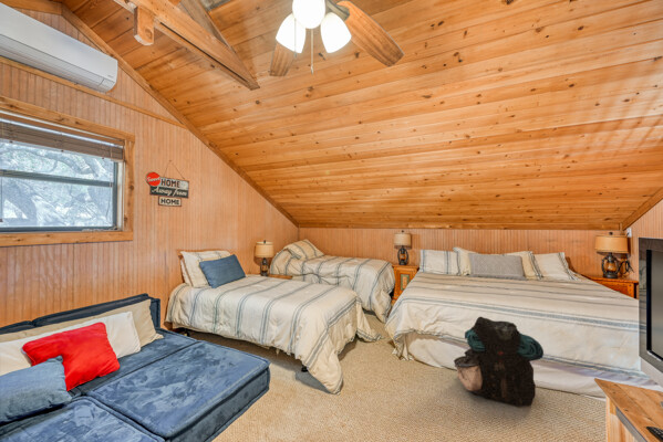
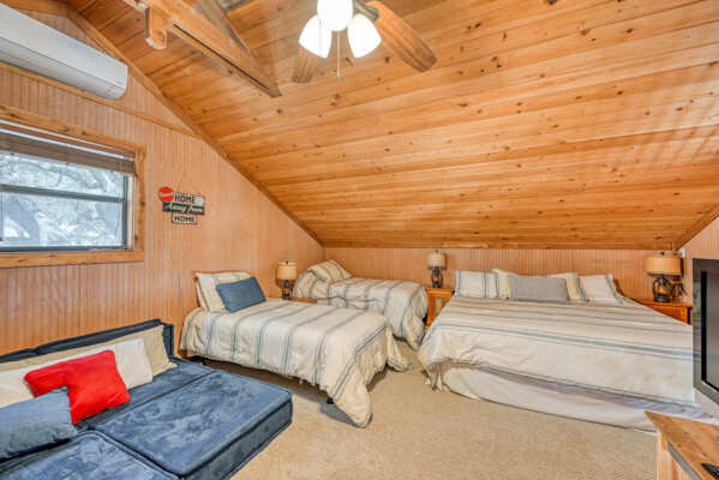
- backpack (495, 356)
